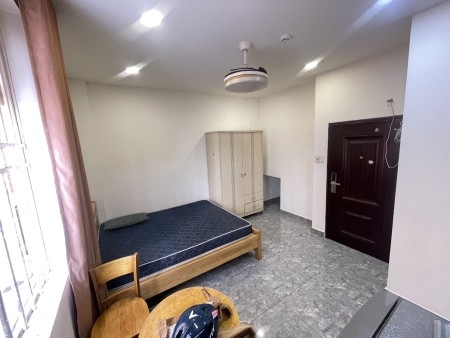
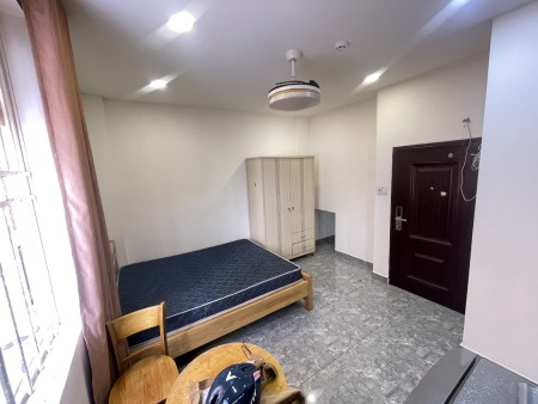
- pillow (126, 220)
